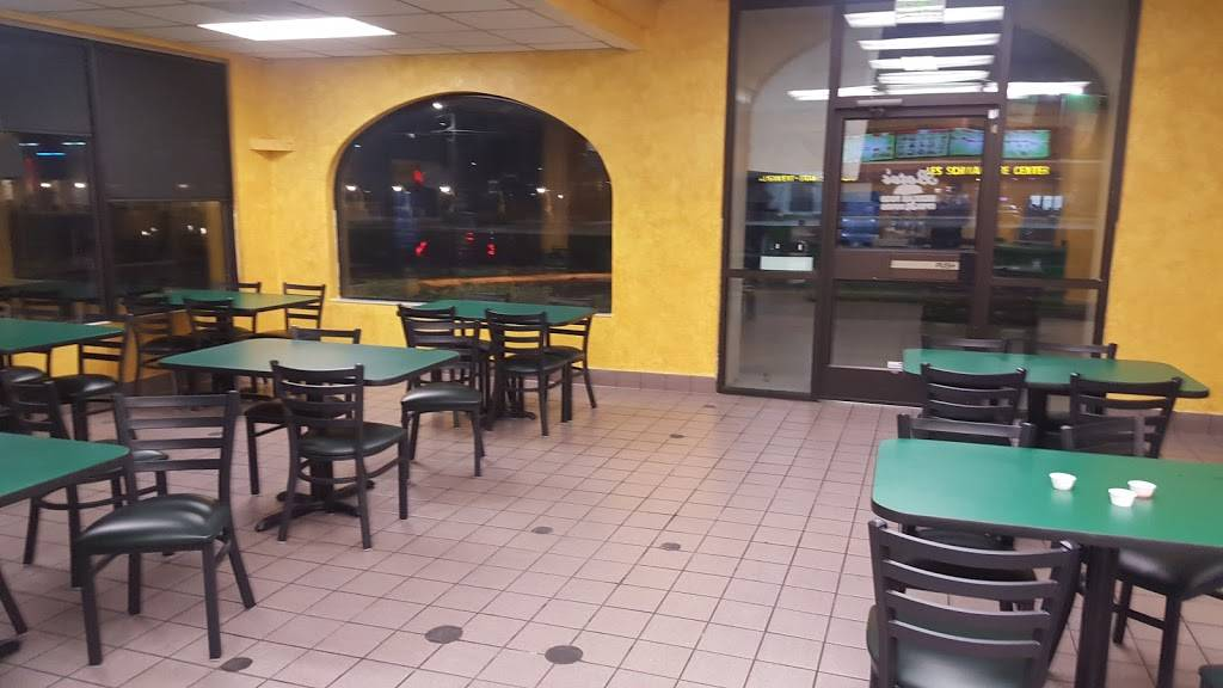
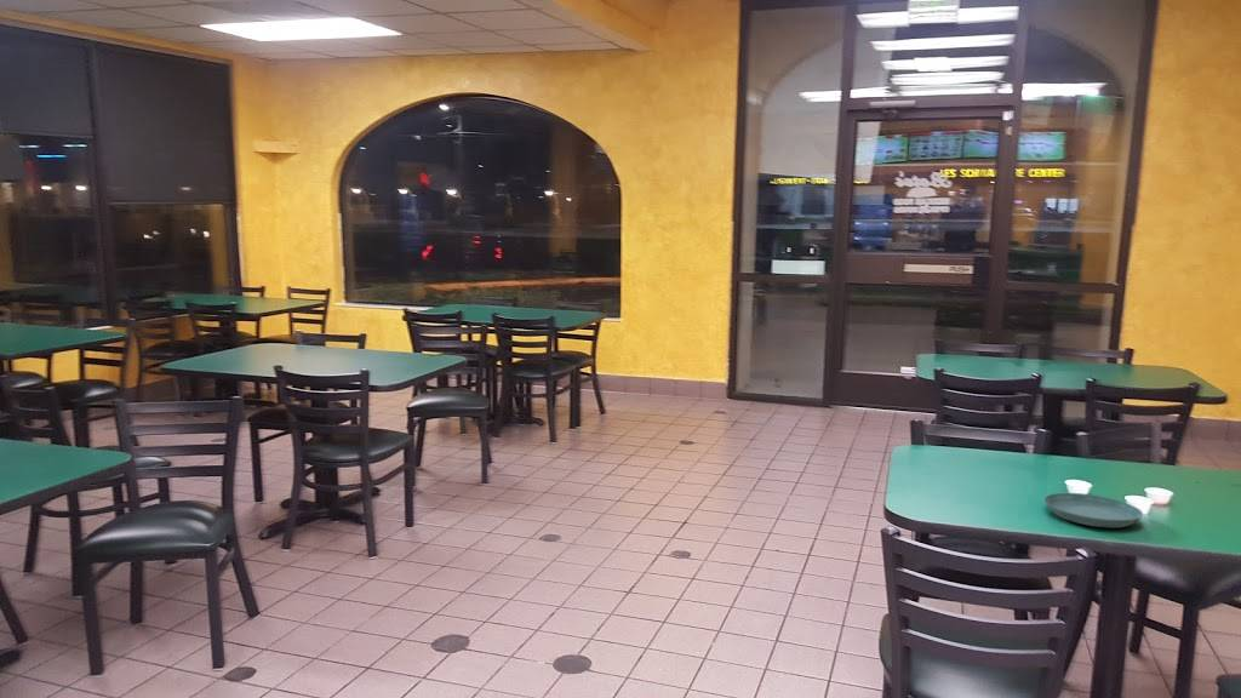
+ saucer (1091, 510)
